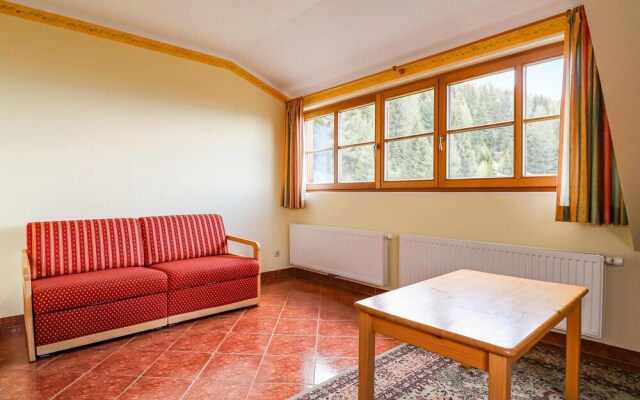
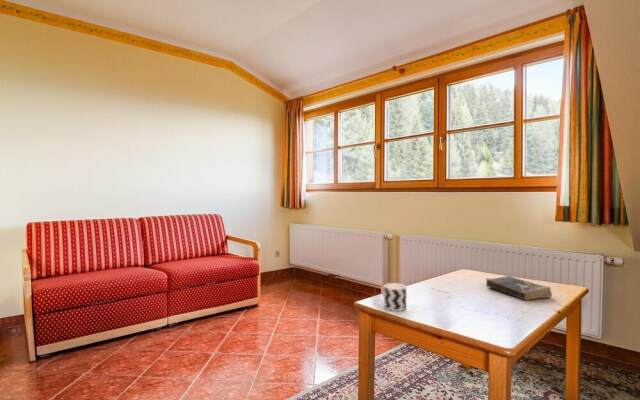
+ cup (392, 295)
+ book (517, 287)
